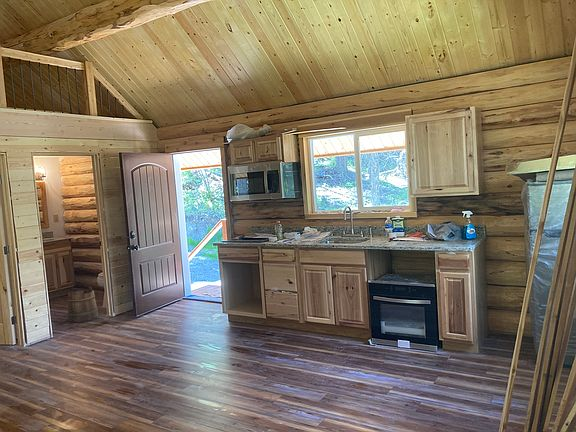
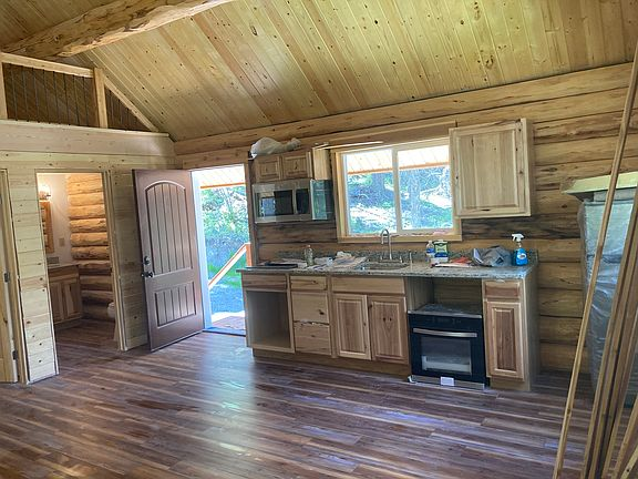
- bucket (82, 303)
